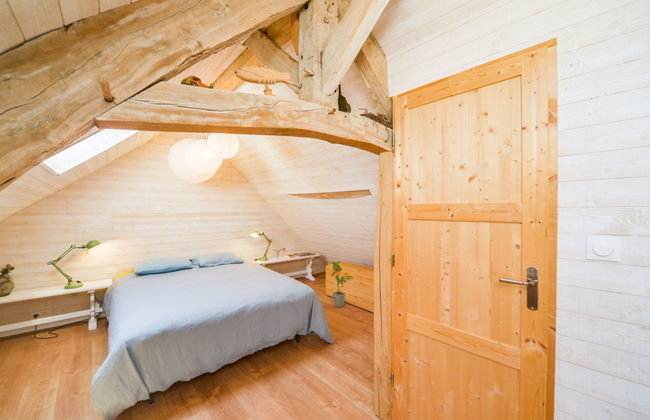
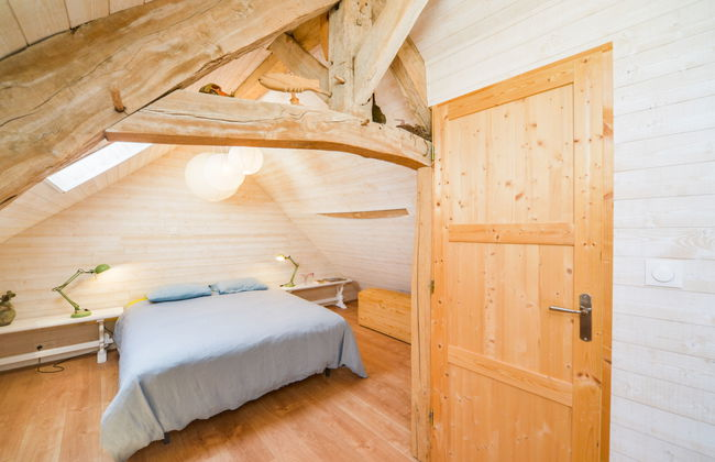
- house plant (339, 283)
